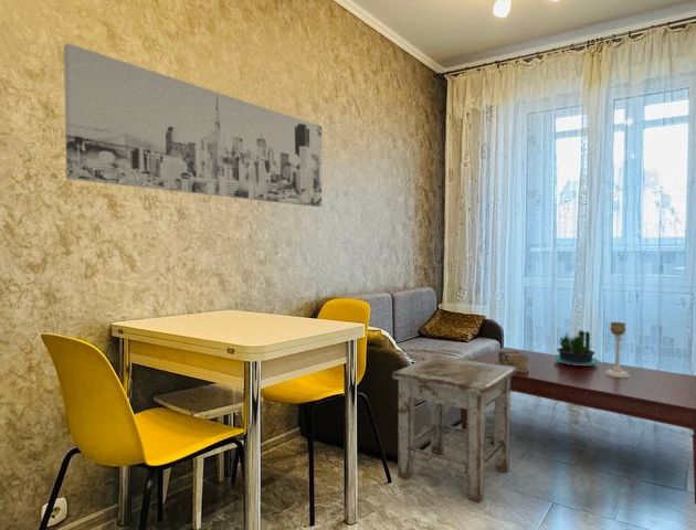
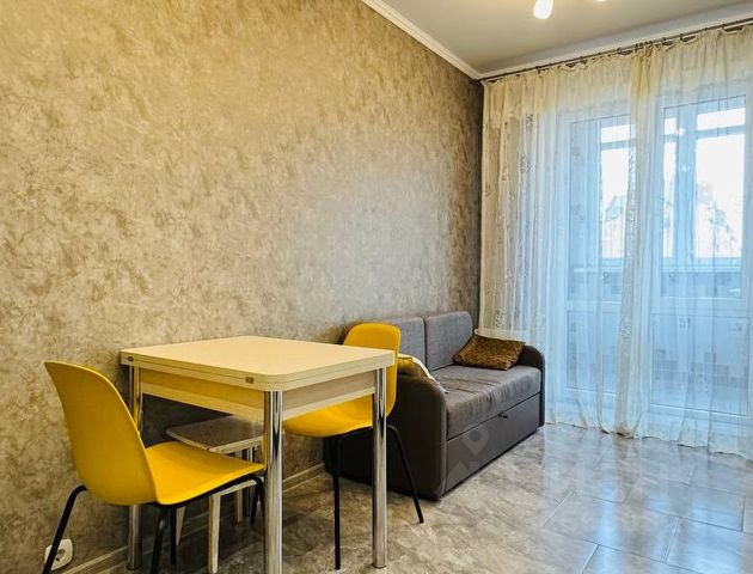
- wall art (224, 146)
- stool (452, 426)
- books (512, 360)
- coffee table (582, 405)
- candle holder (616, 348)
- potted plant (577, 347)
